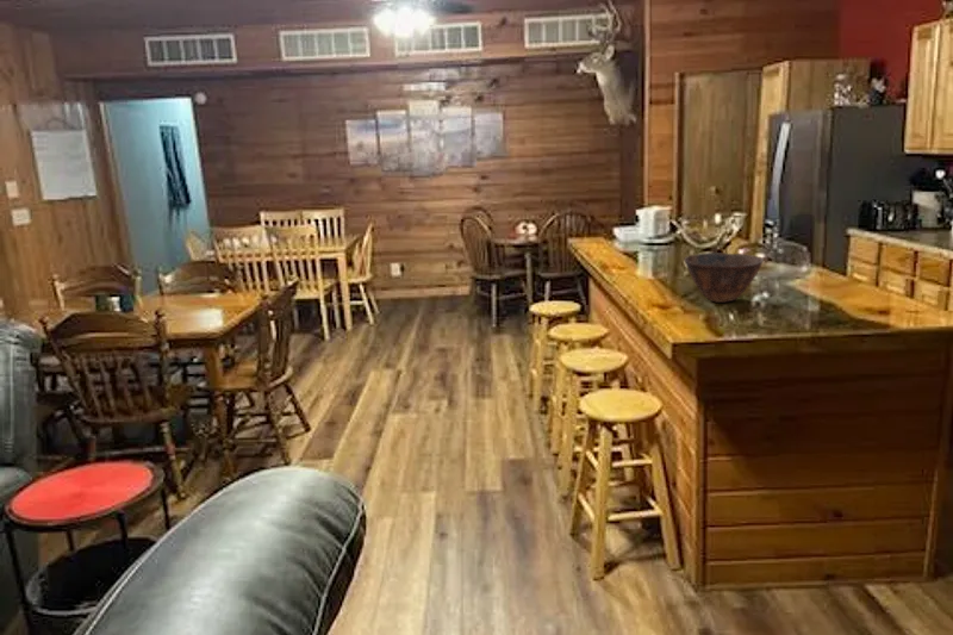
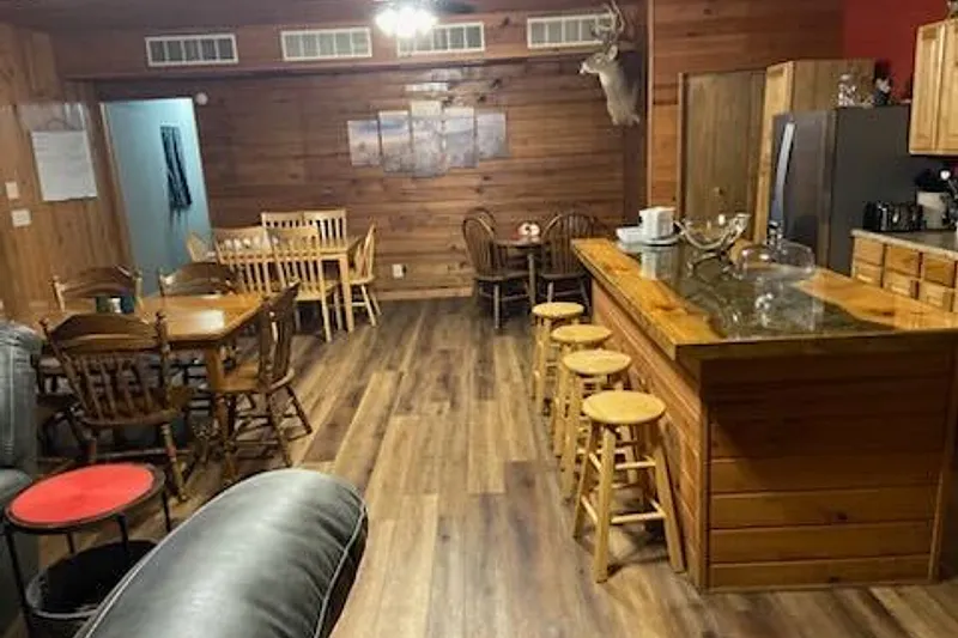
- bowl (722, 279)
